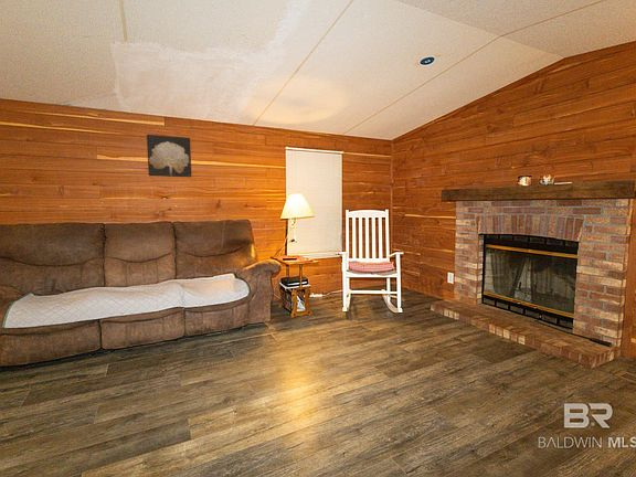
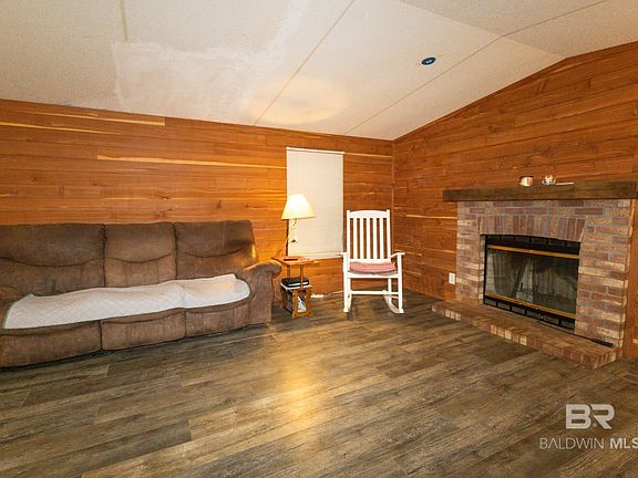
- wall art (169, 156)
